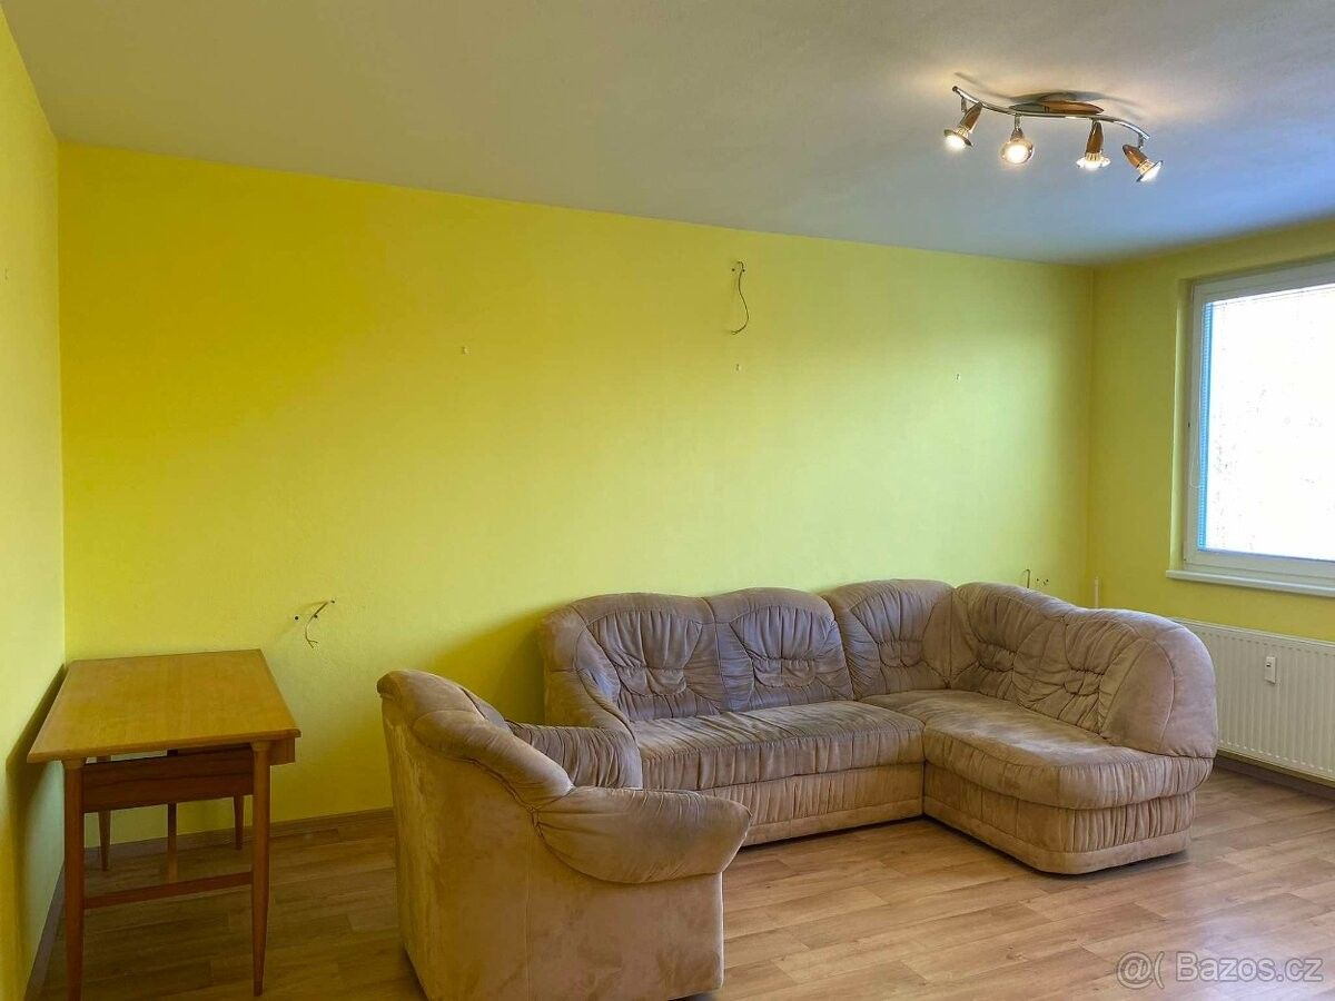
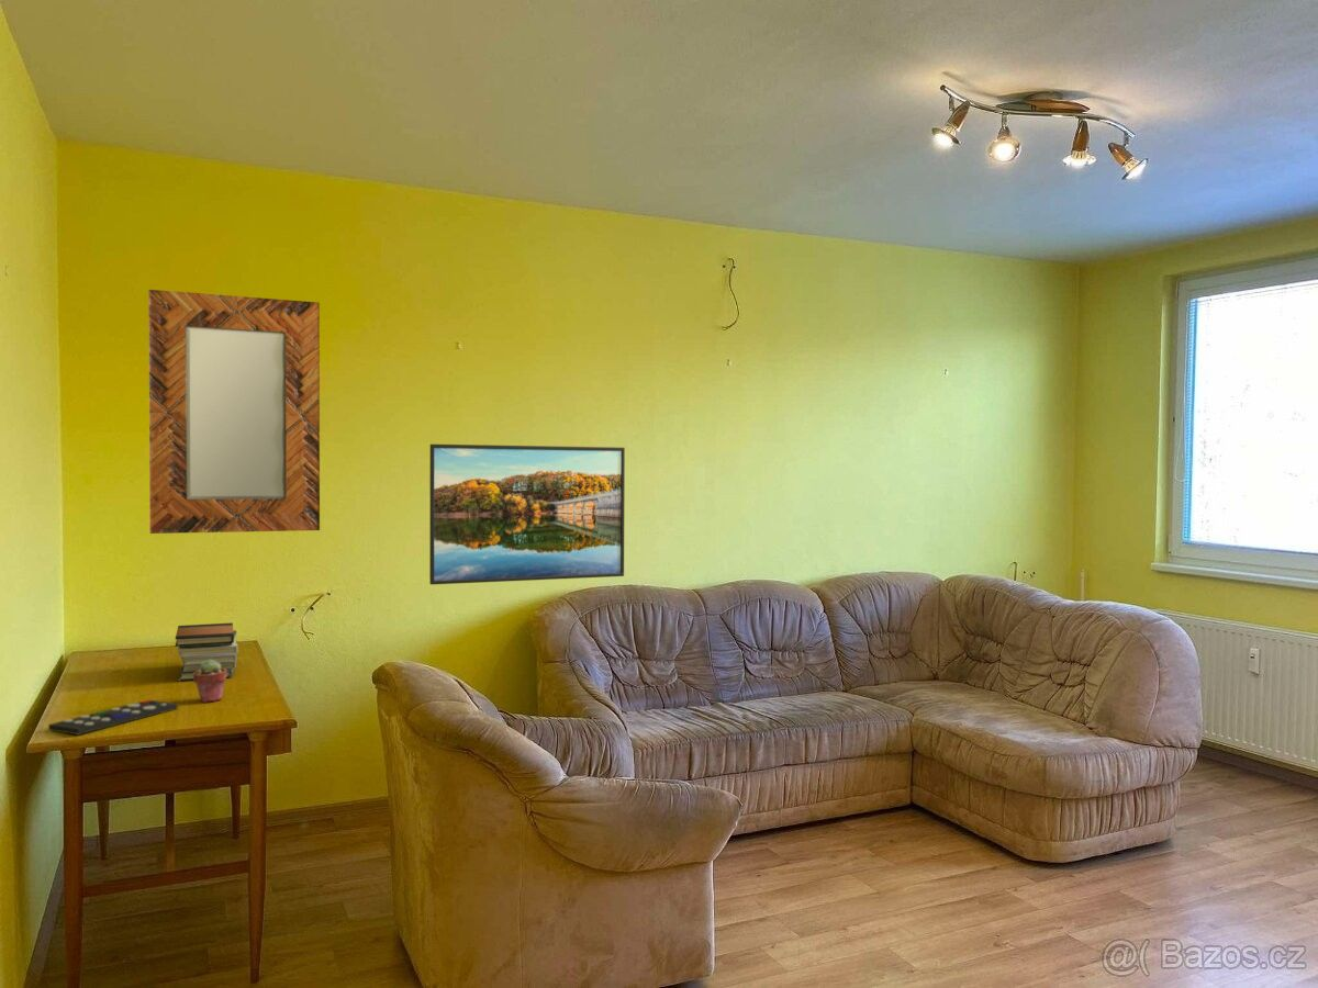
+ home mirror (236, 414)
+ remote control (115, 715)
+ book stack (206, 650)
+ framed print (530, 513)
+ potted succulent (210, 680)
